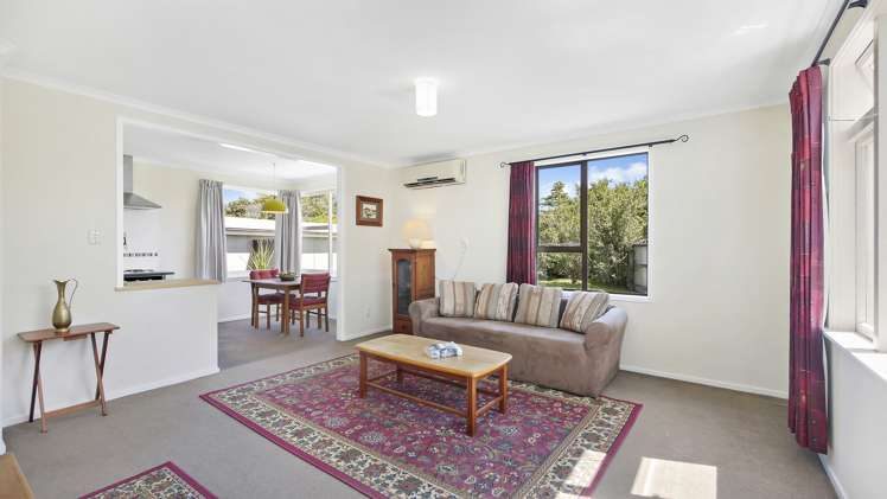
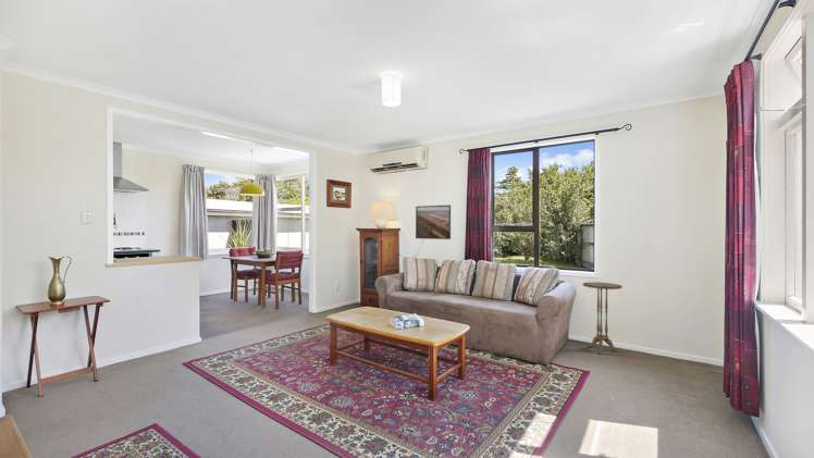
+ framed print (432, 222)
+ side table (601, 317)
